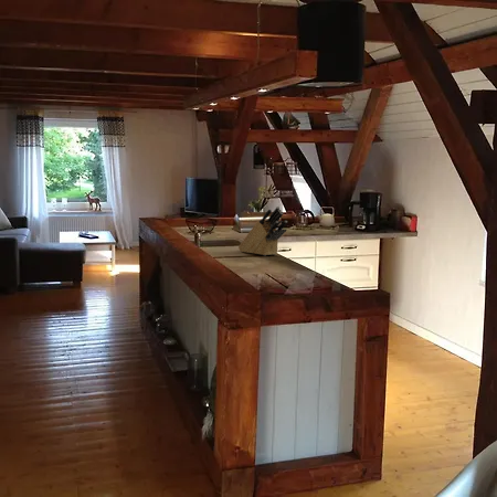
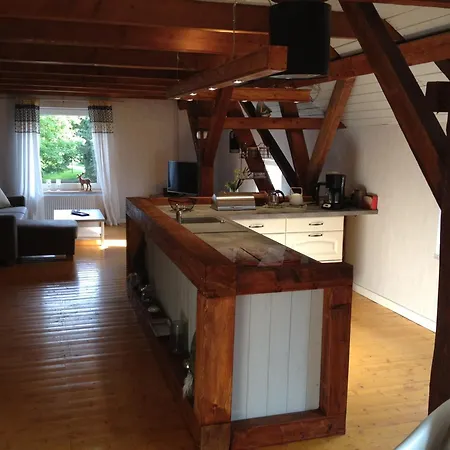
- knife block (262, 230)
